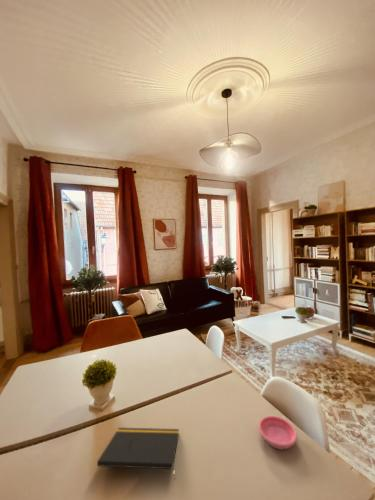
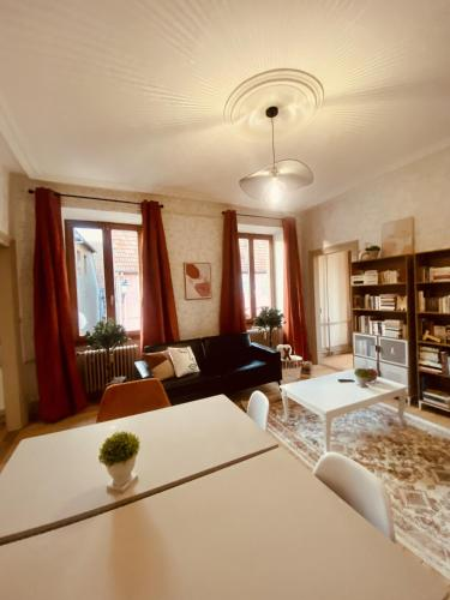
- notepad (142, 446)
- saucer (277, 433)
